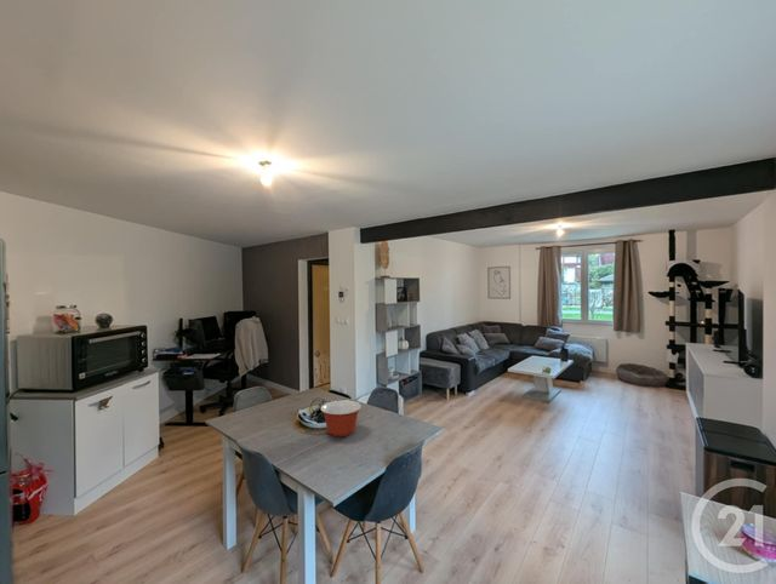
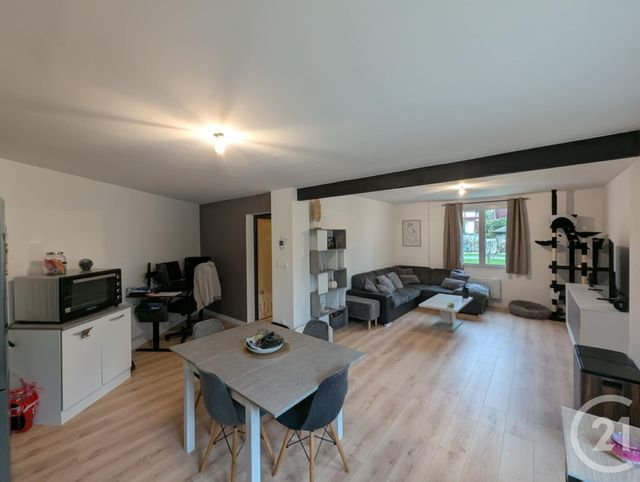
- mixing bowl (341, 419)
